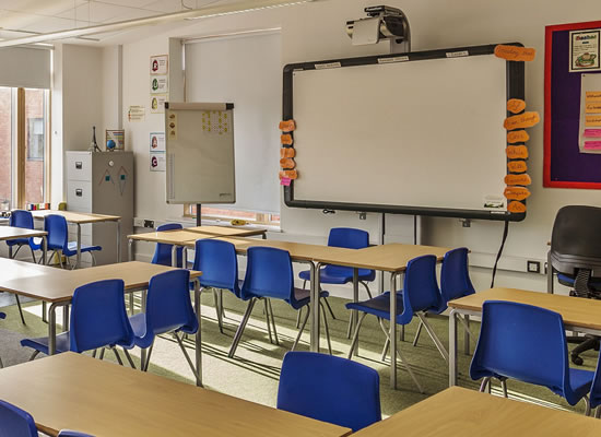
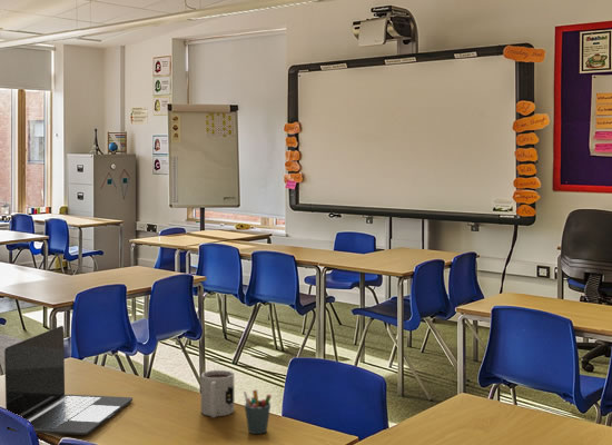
+ laptop (63, 376)
+ mug (216, 395)
+ pen holder (257, 409)
